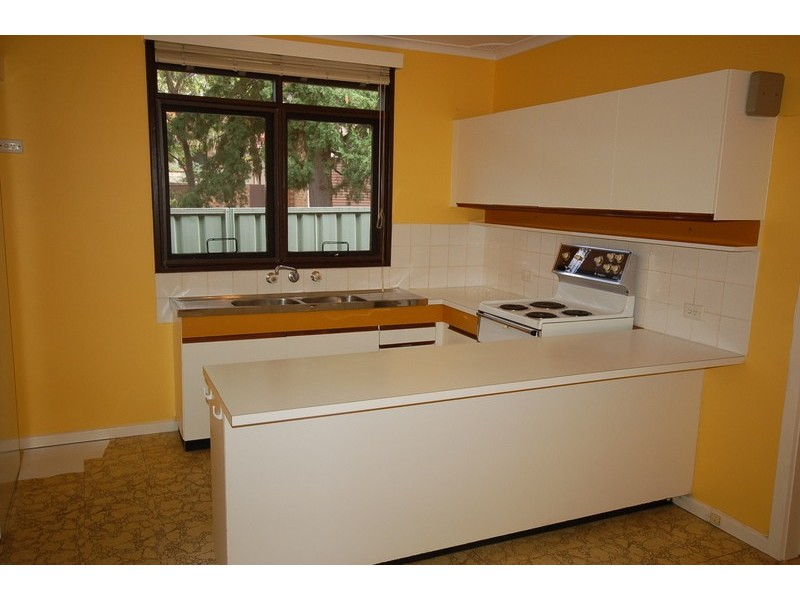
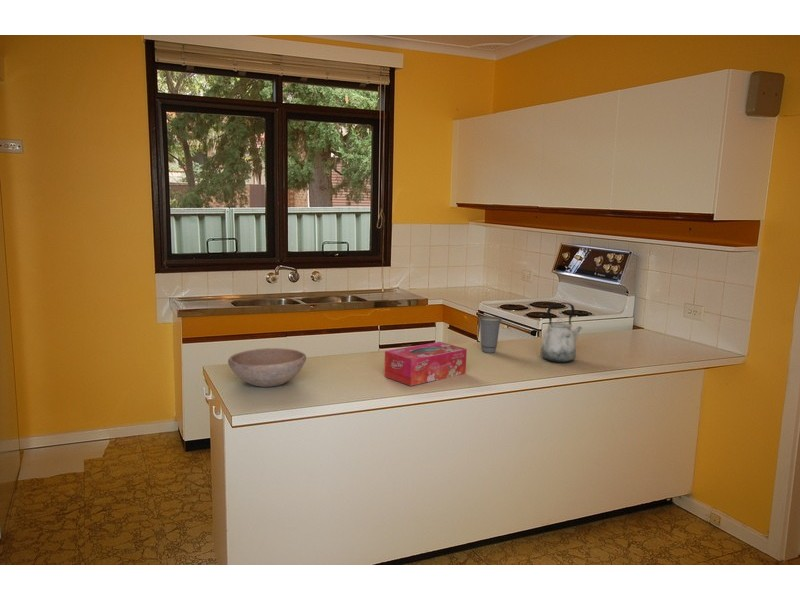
+ bowl (267, 368)
+ tissue box (425, 362)
+ cup (489, 334)
+ kettle (564, 331)
